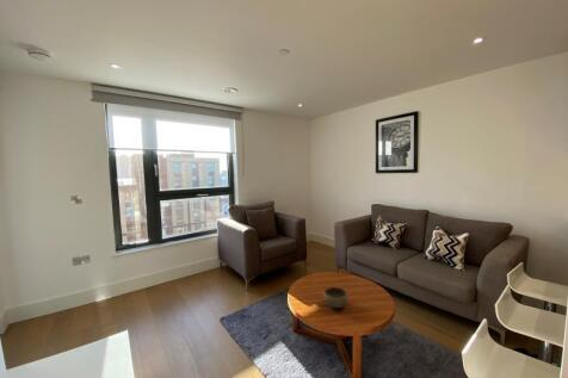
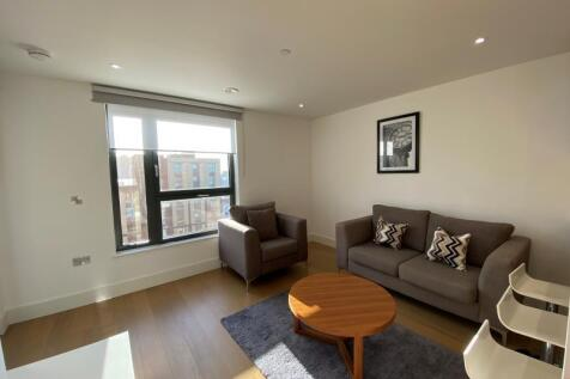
- bowl (335, 298)
